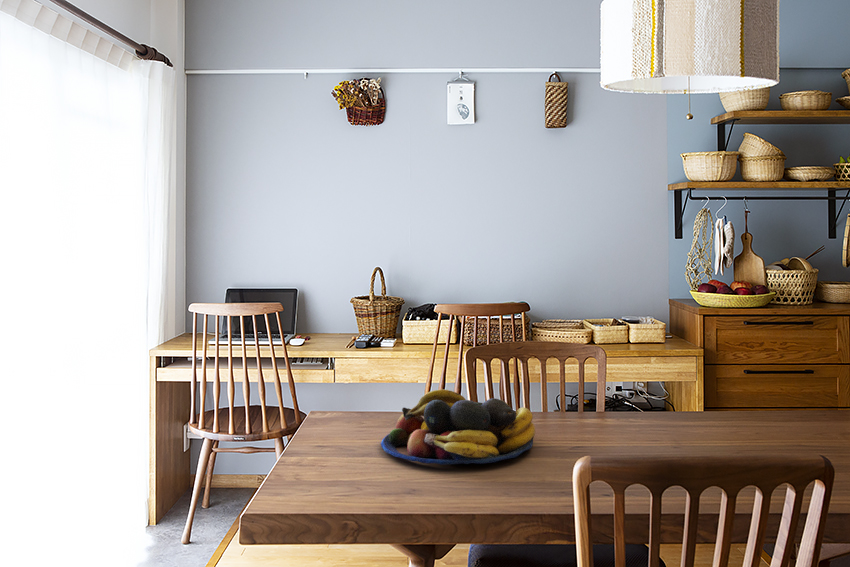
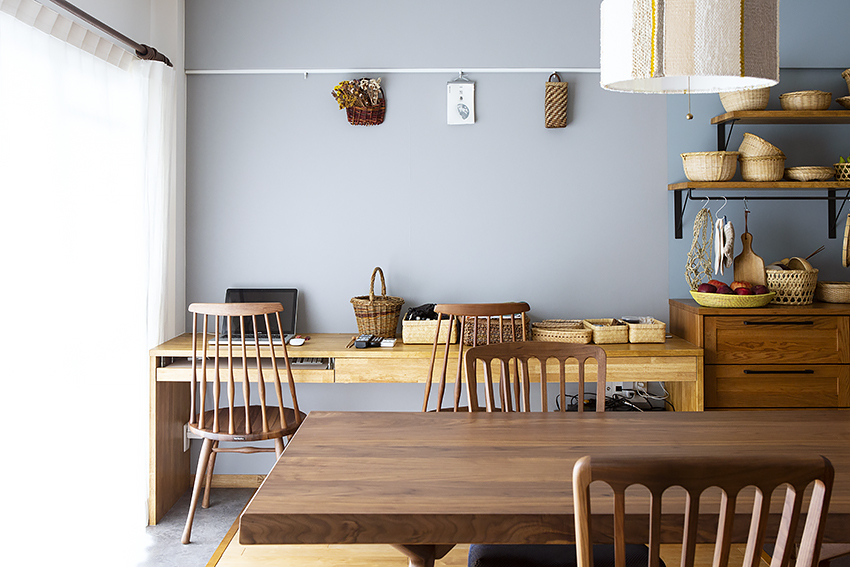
- fruit bowl (455, 417)
